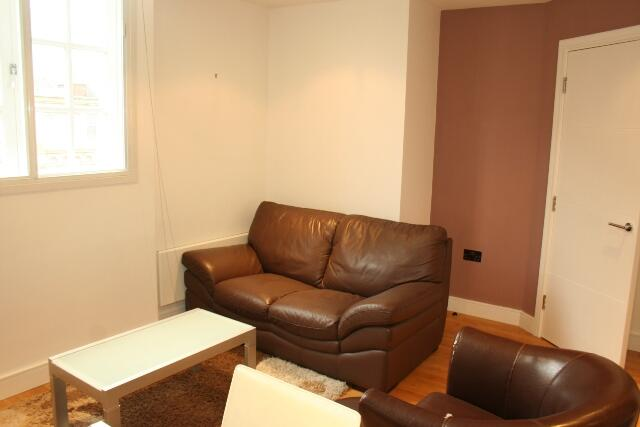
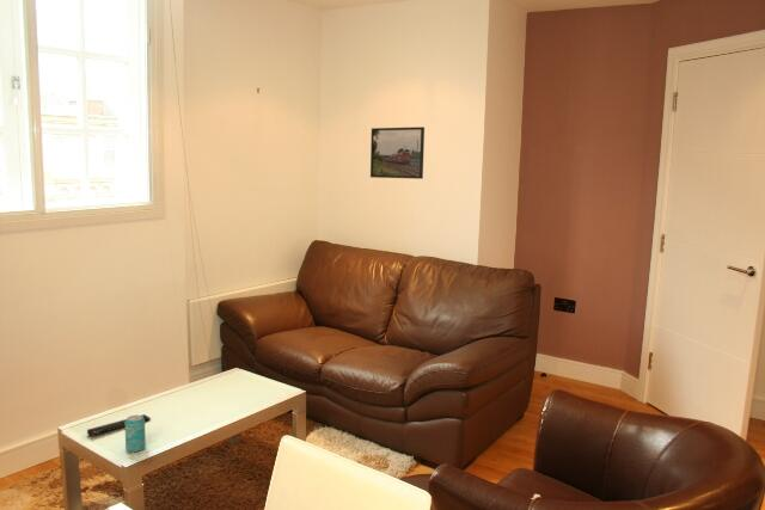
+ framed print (396, 153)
+ beverage can (135, 432)
+ remote control (118, 425)
